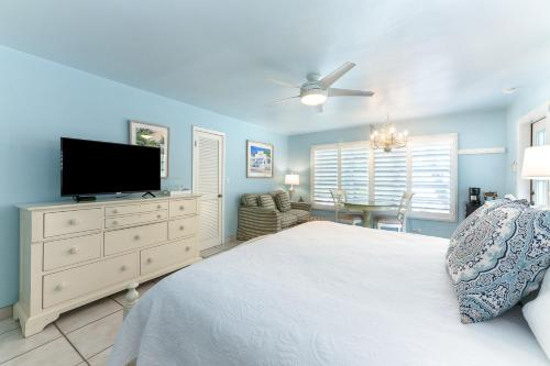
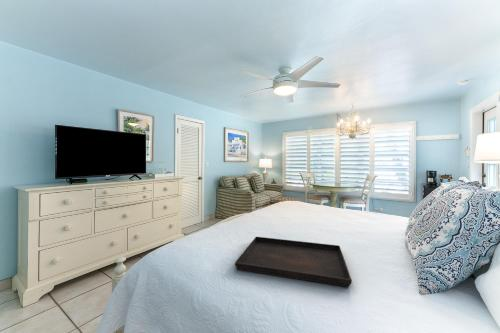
+ serving tray (292, 256)
